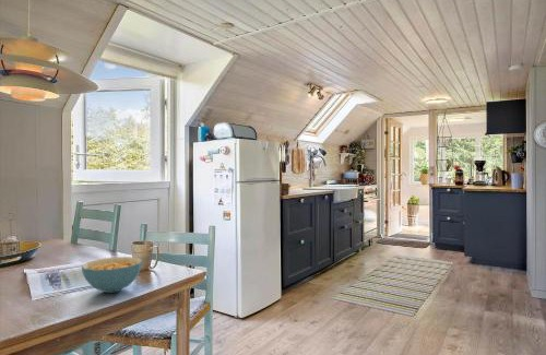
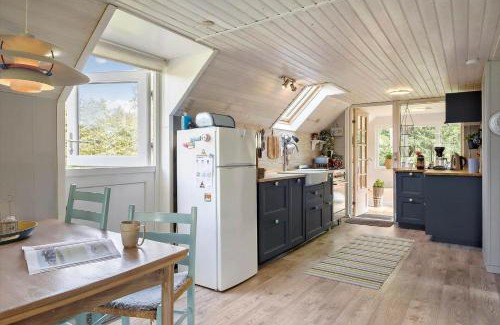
- cereal bowl (112, 276)
